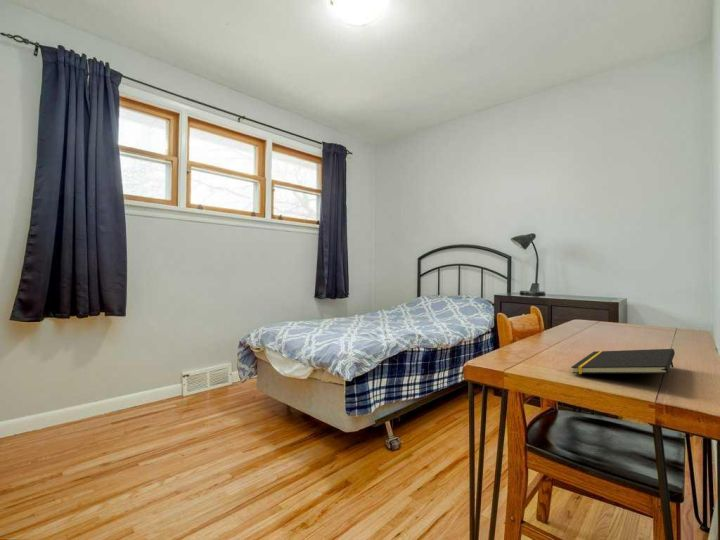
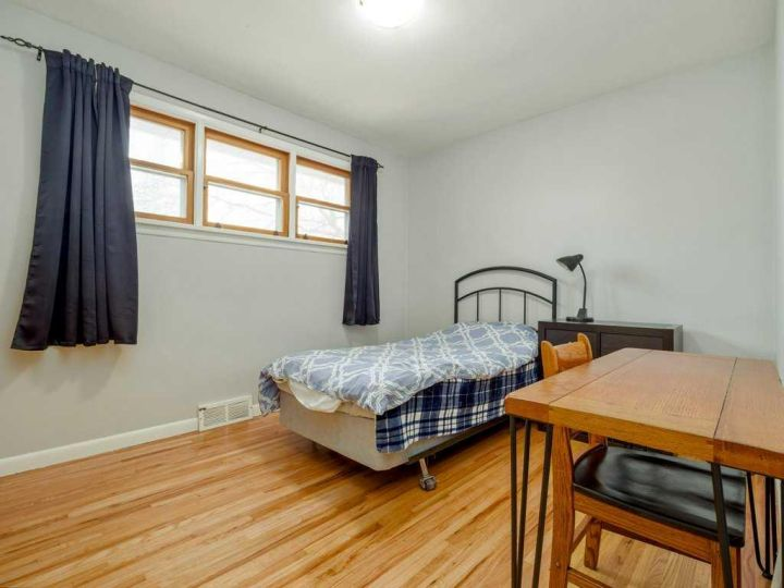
- notepad (624, 360)
